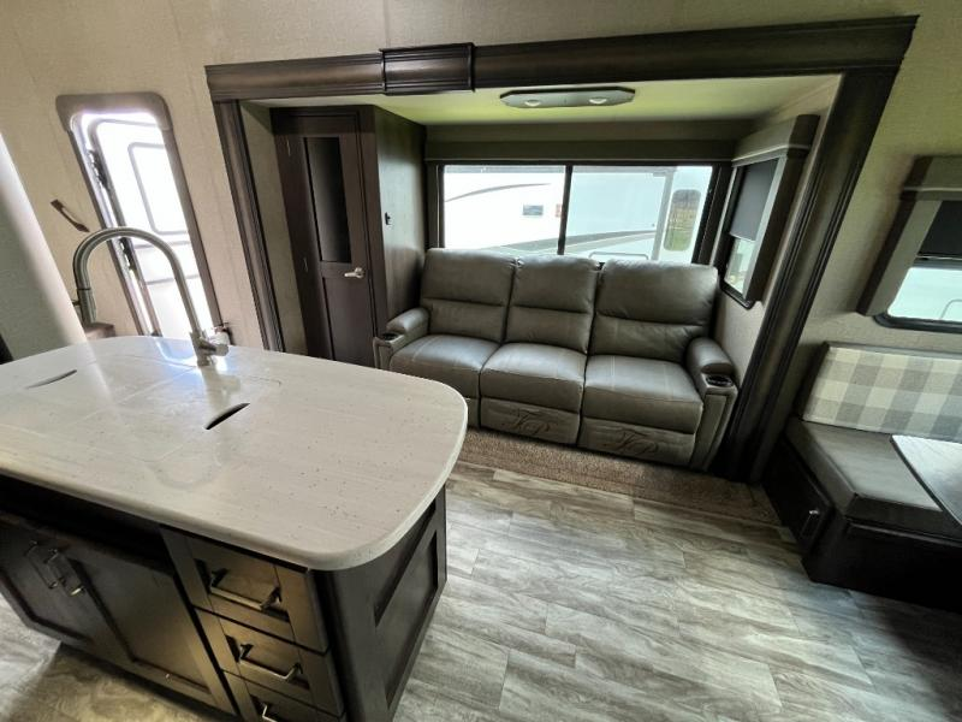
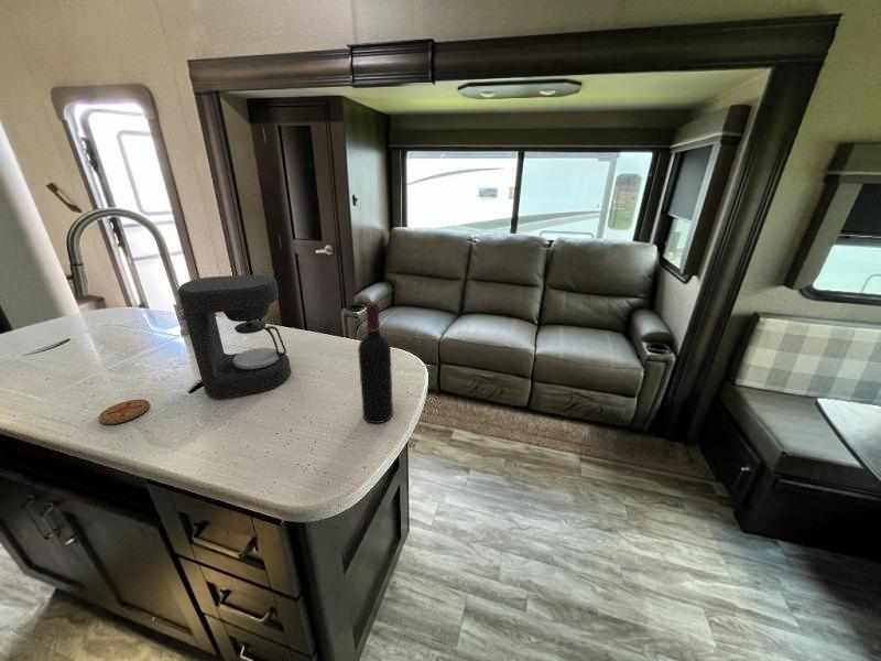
+ coffee maker (240, 333)
+ wine bottle (374, 362)
+ coaster (124, 411)
